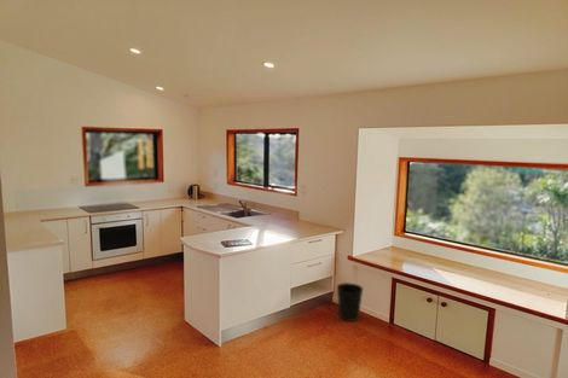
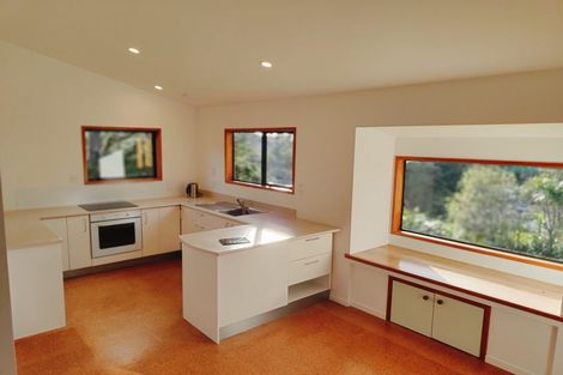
- wastebasket (349, 302)
